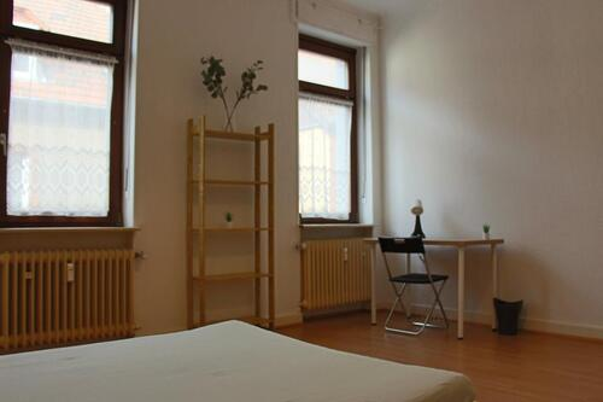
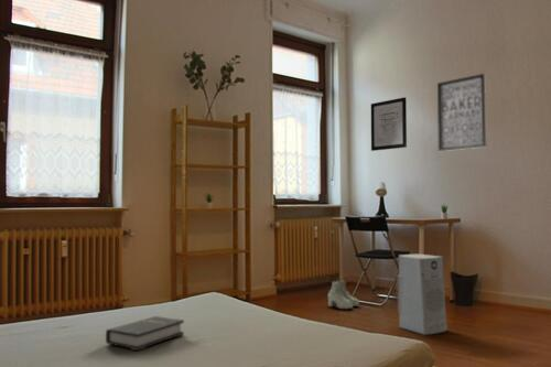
+ hardback book (145, 331)
+ wall art (388, 125)
+ air purifier (421, 292)
+ boots (343, 293)
+ wall art (461, 114)
